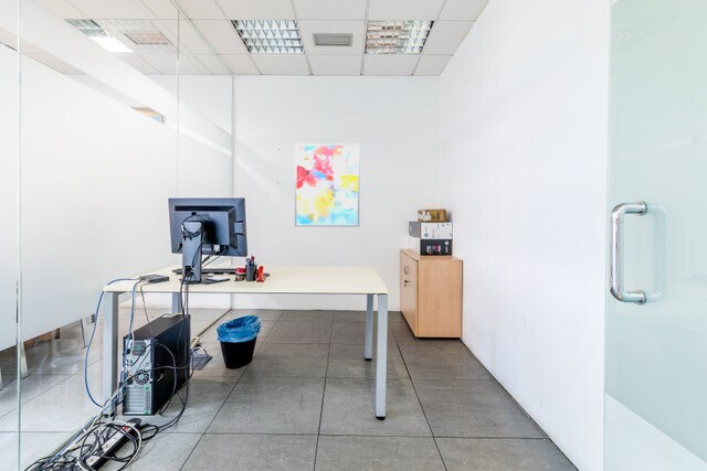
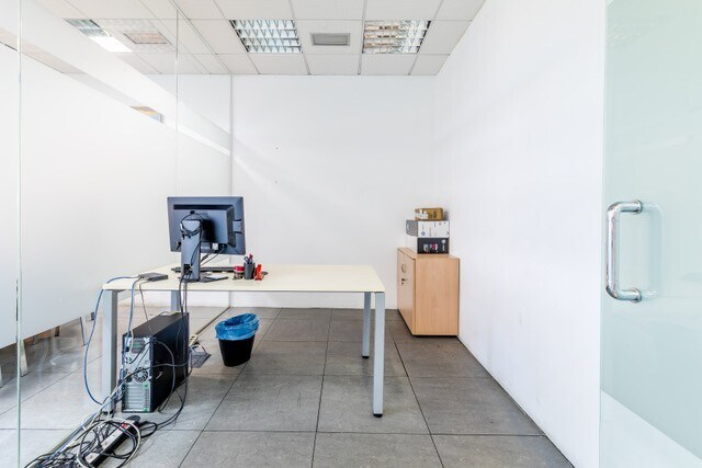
- wall art (327, 185)
